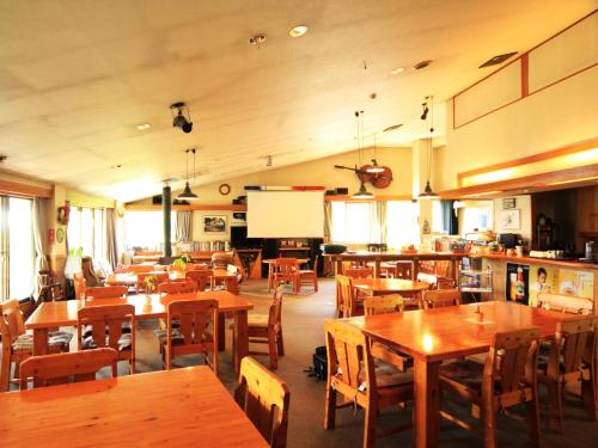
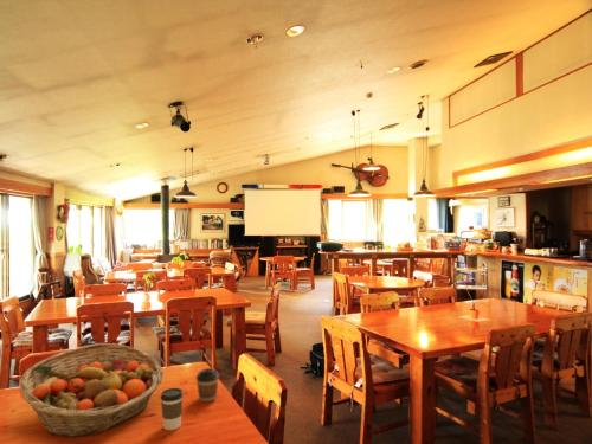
+ fruit basket (97, 385)
+ coffee cup (172, 408)
+ coffee cup (207, 382)
